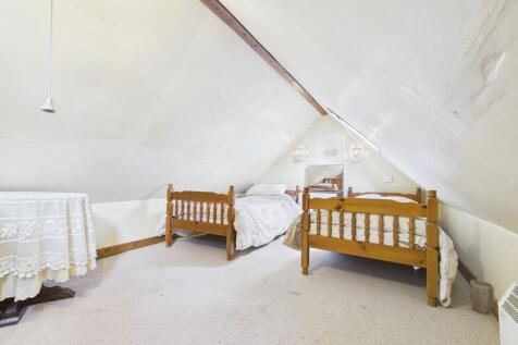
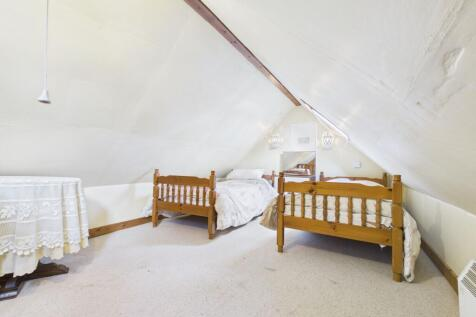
- plant pot (481, 296)
